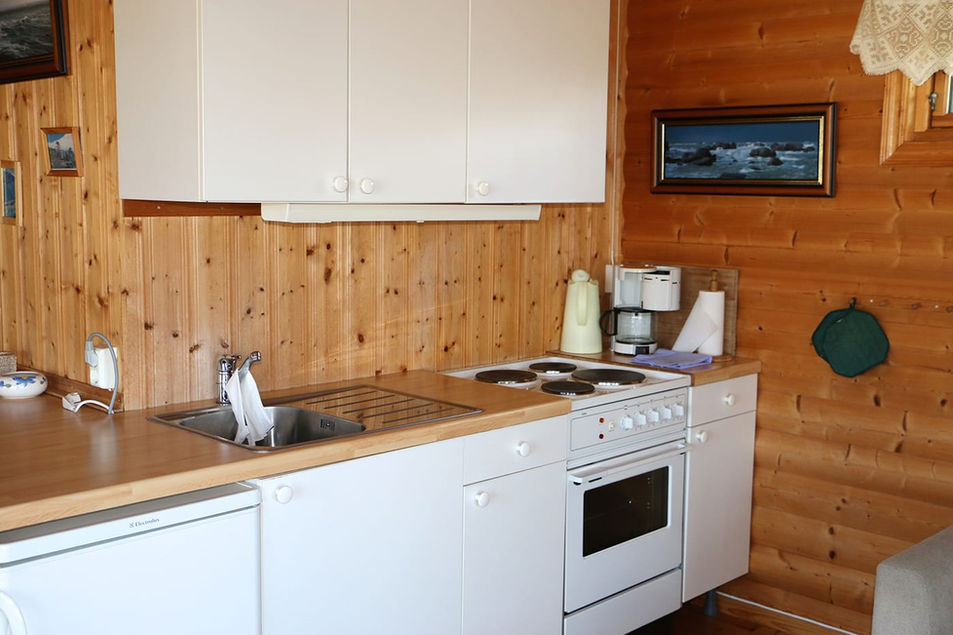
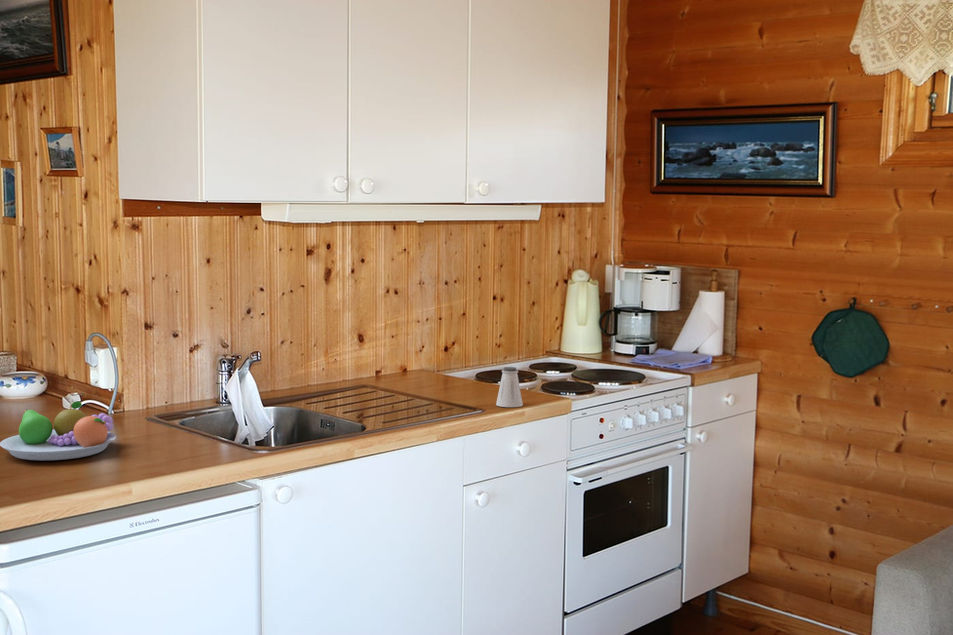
+ saltshaker (509, 386)
+ fruit bowl (57, 428)
